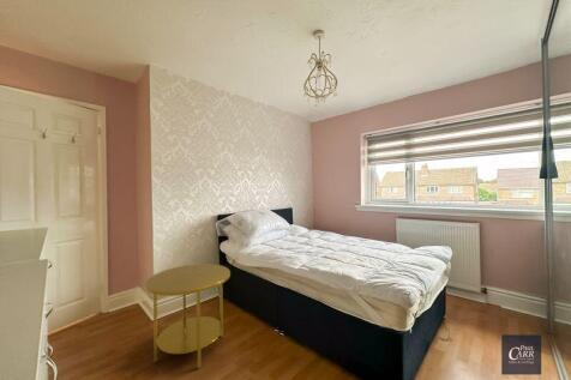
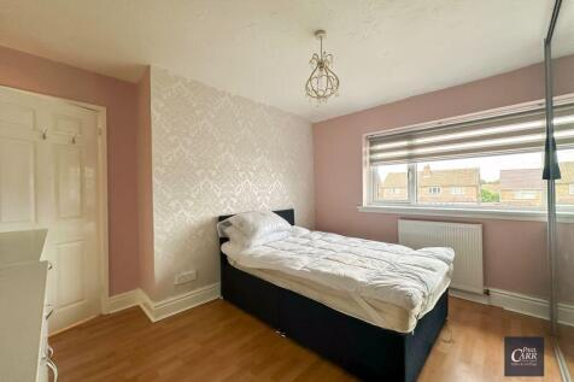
- side table (185, 312)
